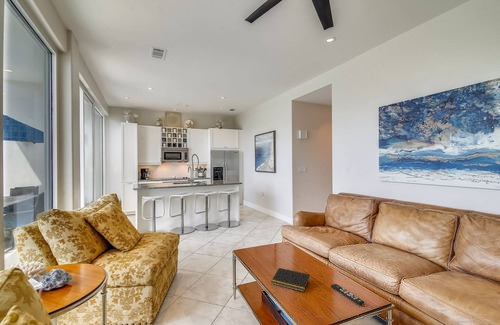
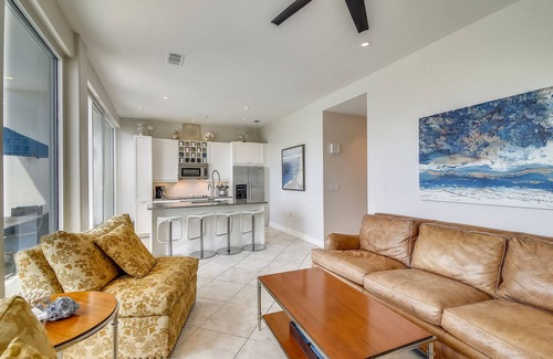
- notepad (290, 278)
- remote control (346, 293)
